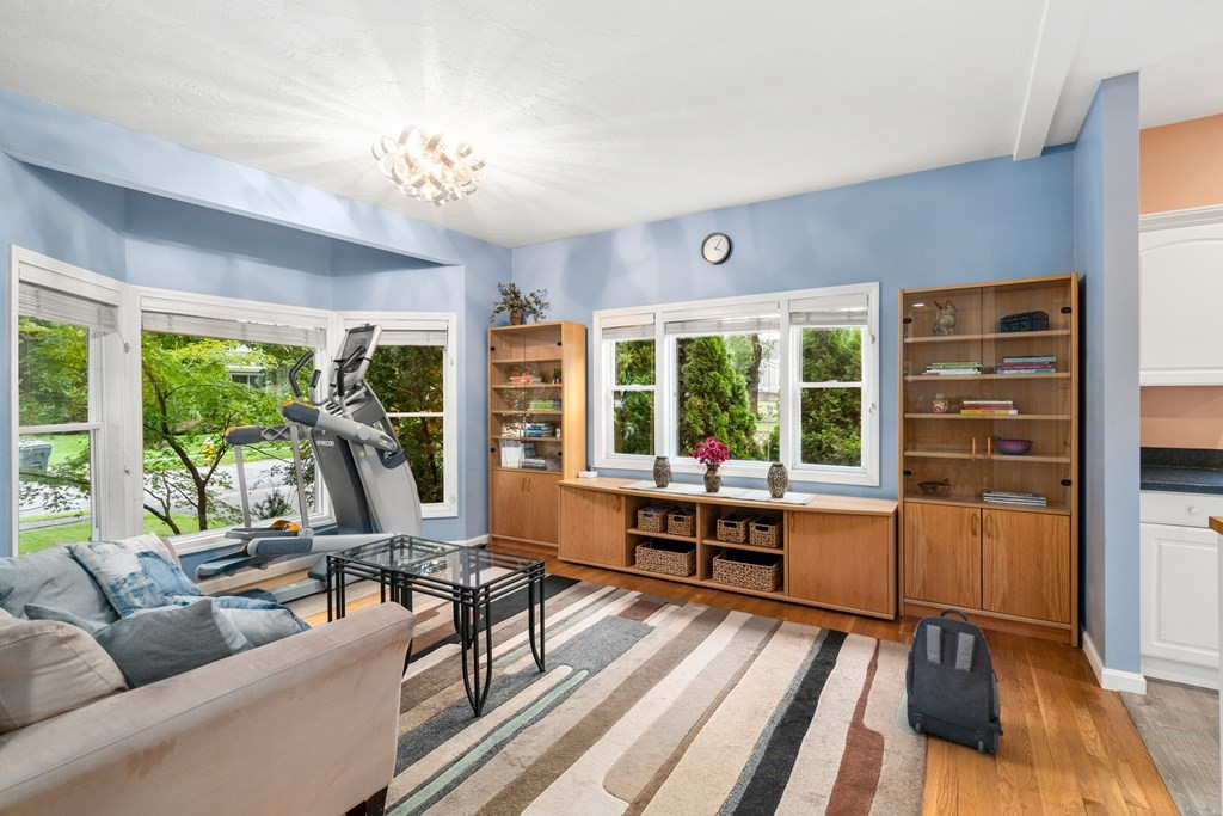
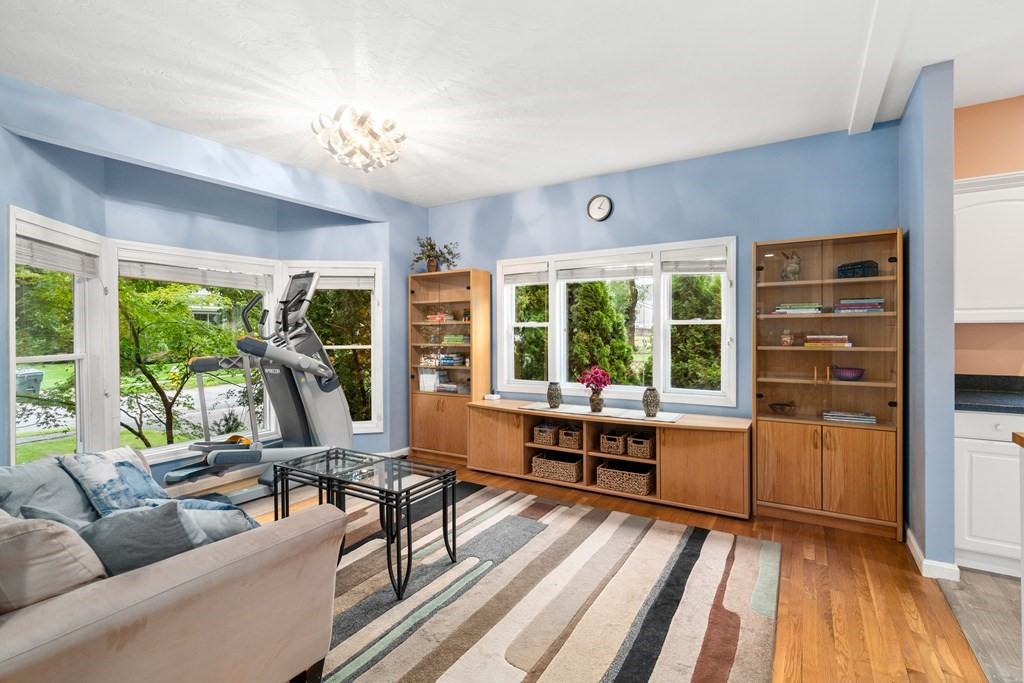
- backpack (951, 671)
